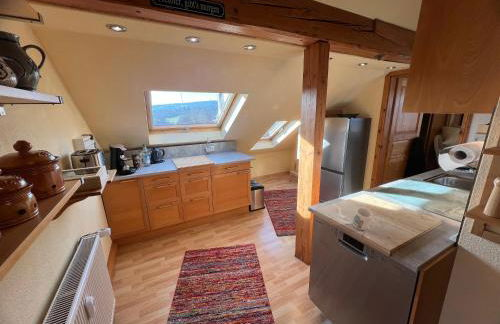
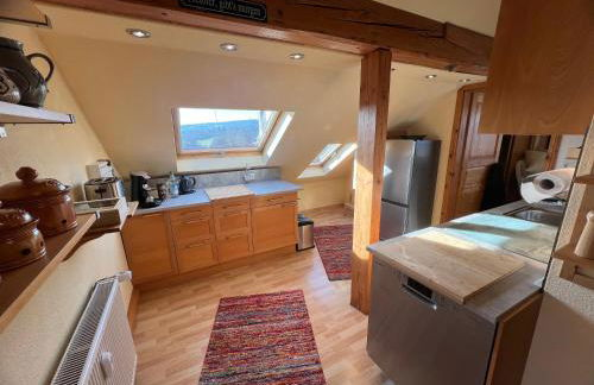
- mug (364, 219)
